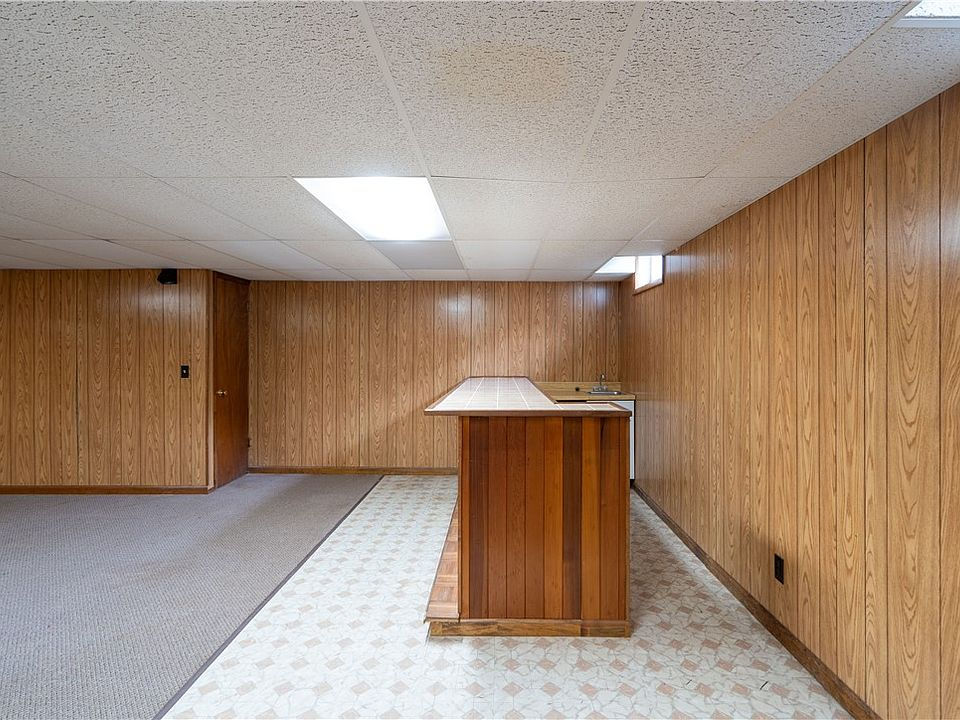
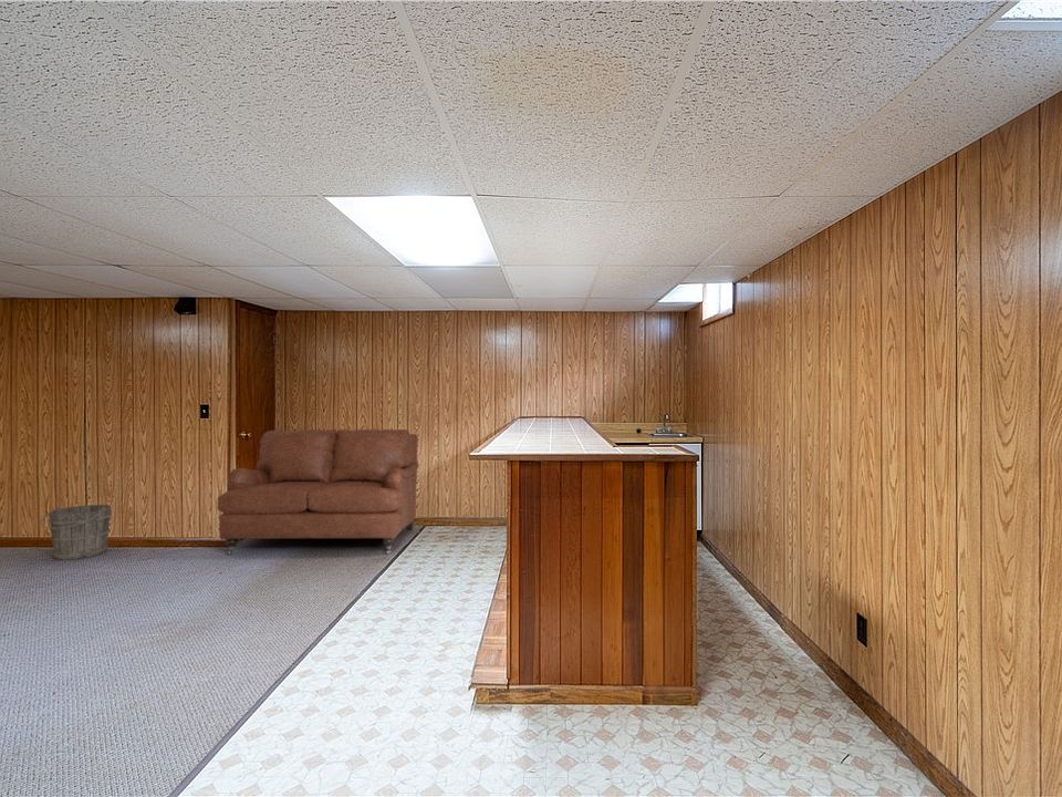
+ bucket (79, 530)
+ sofa (330, 484)
